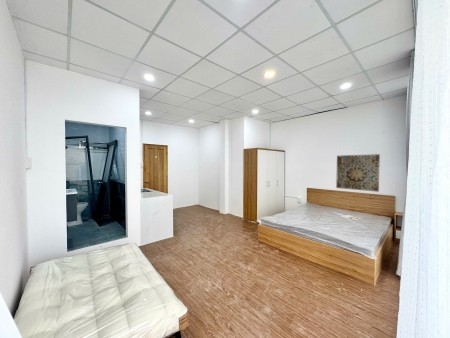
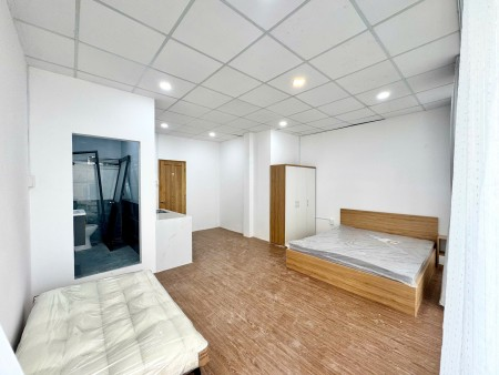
- wall art (356, 172)
